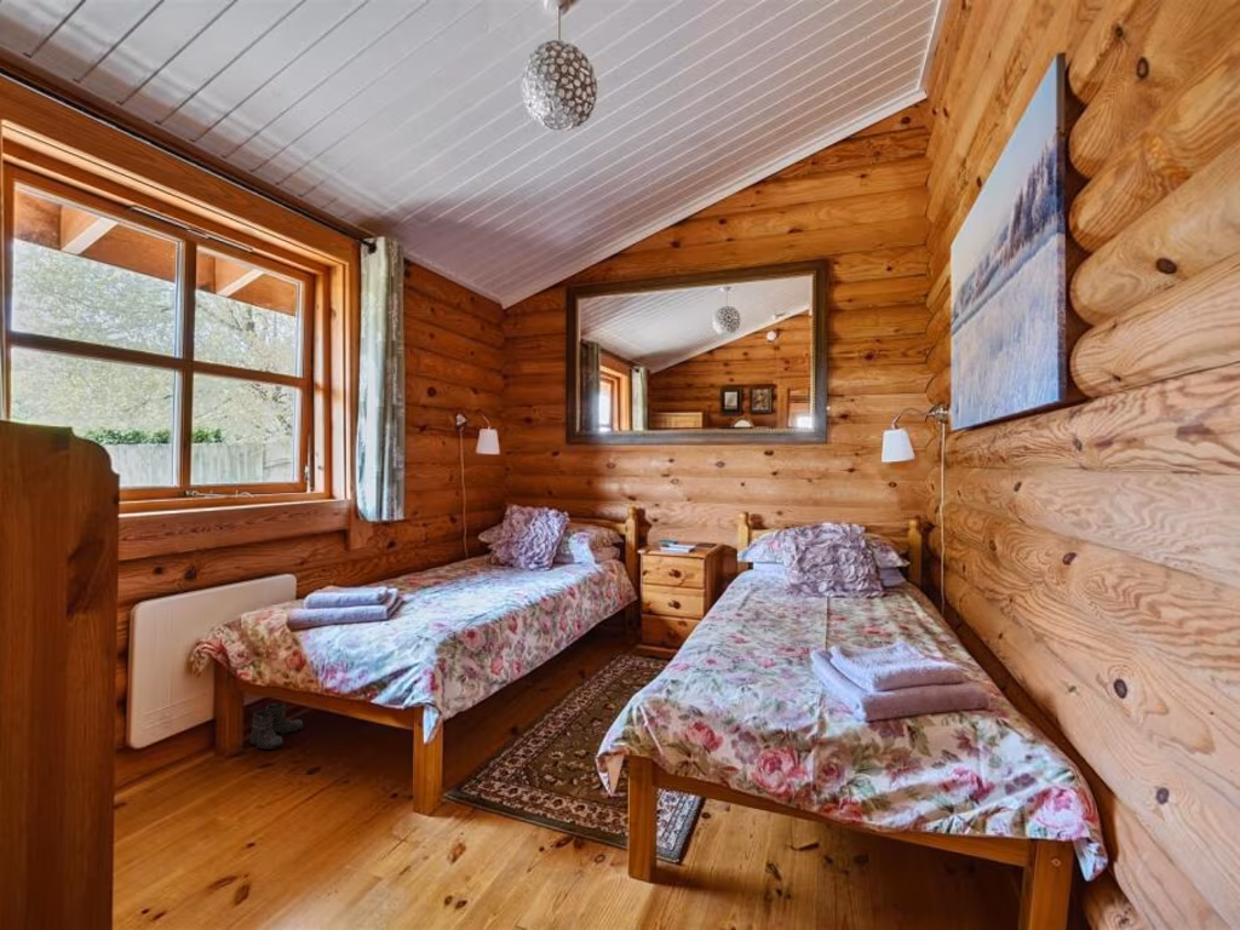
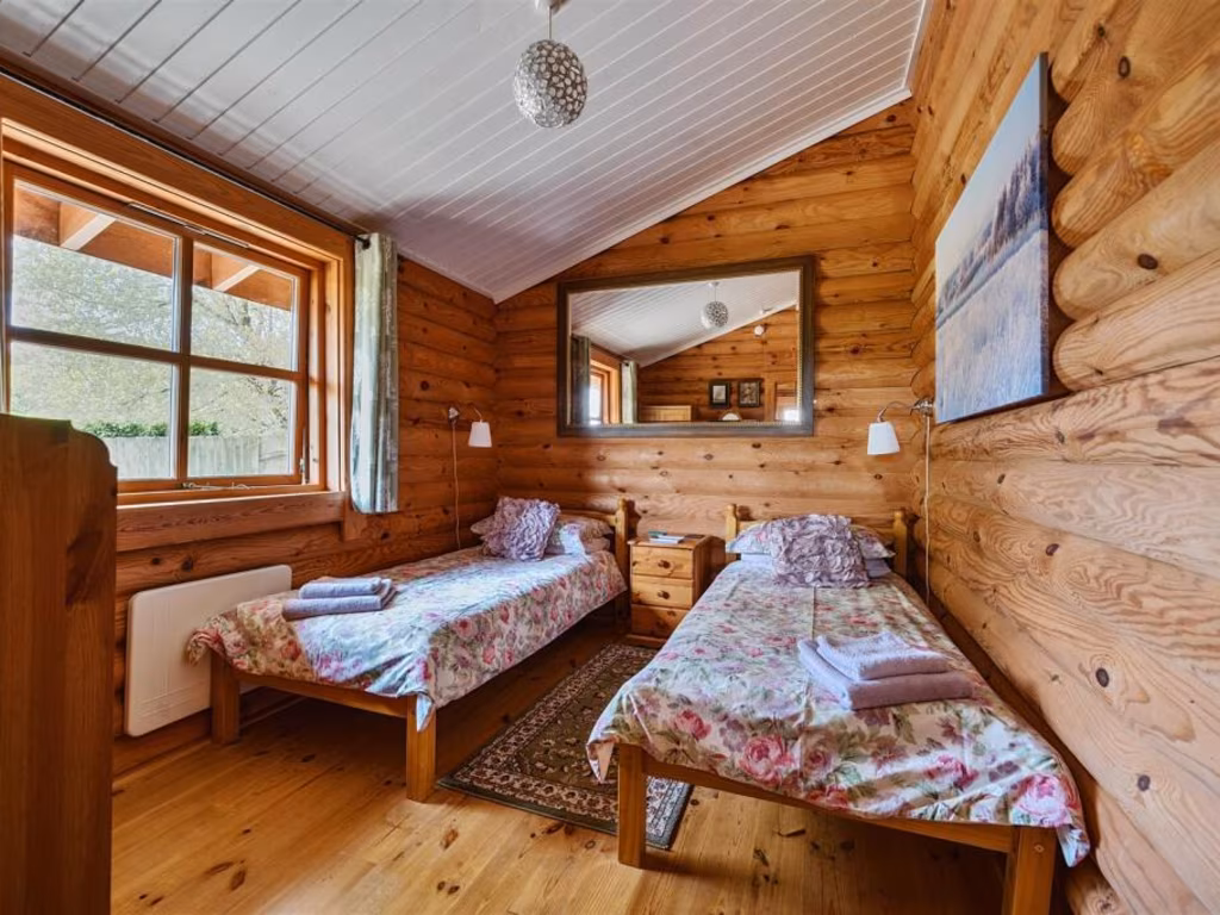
- boots (275, 723)
